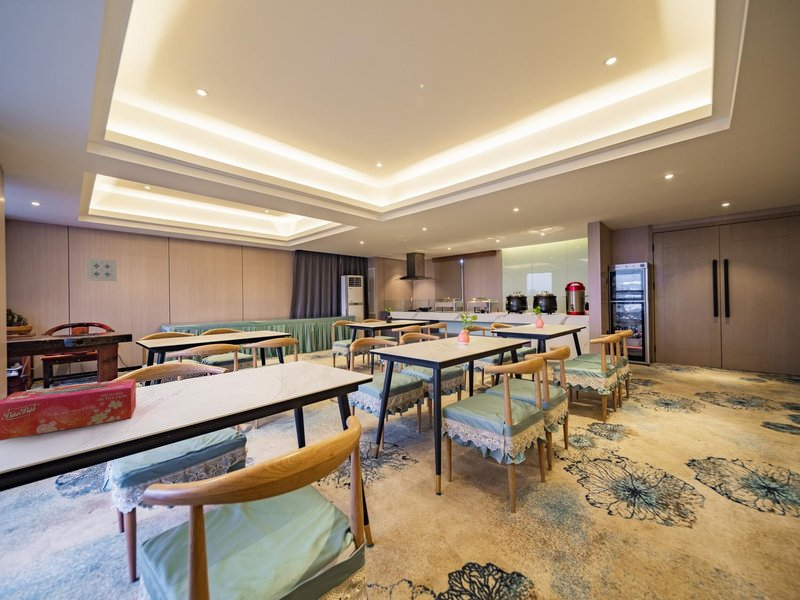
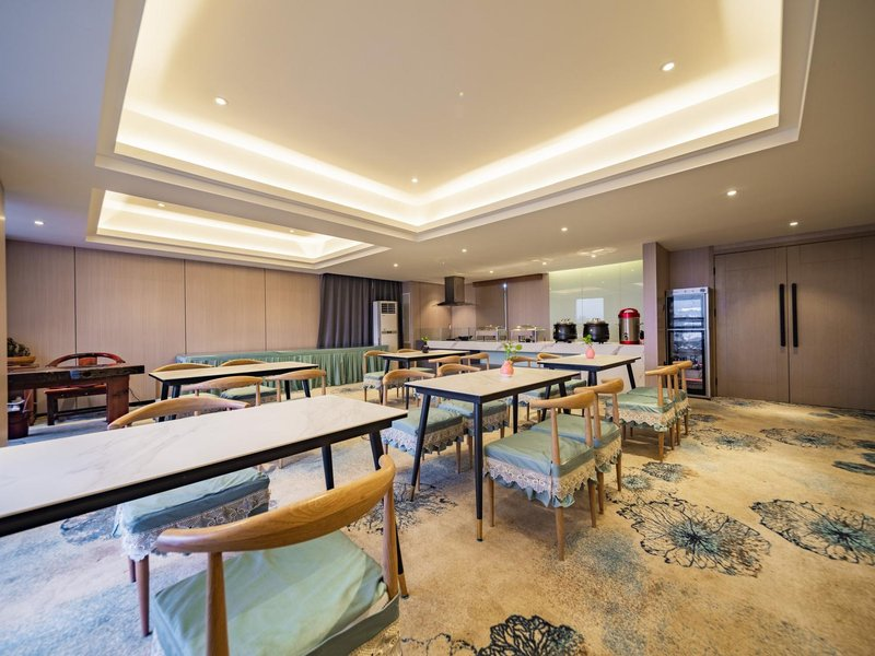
- wall art (102, 270)
- tissue box (74, 405)
